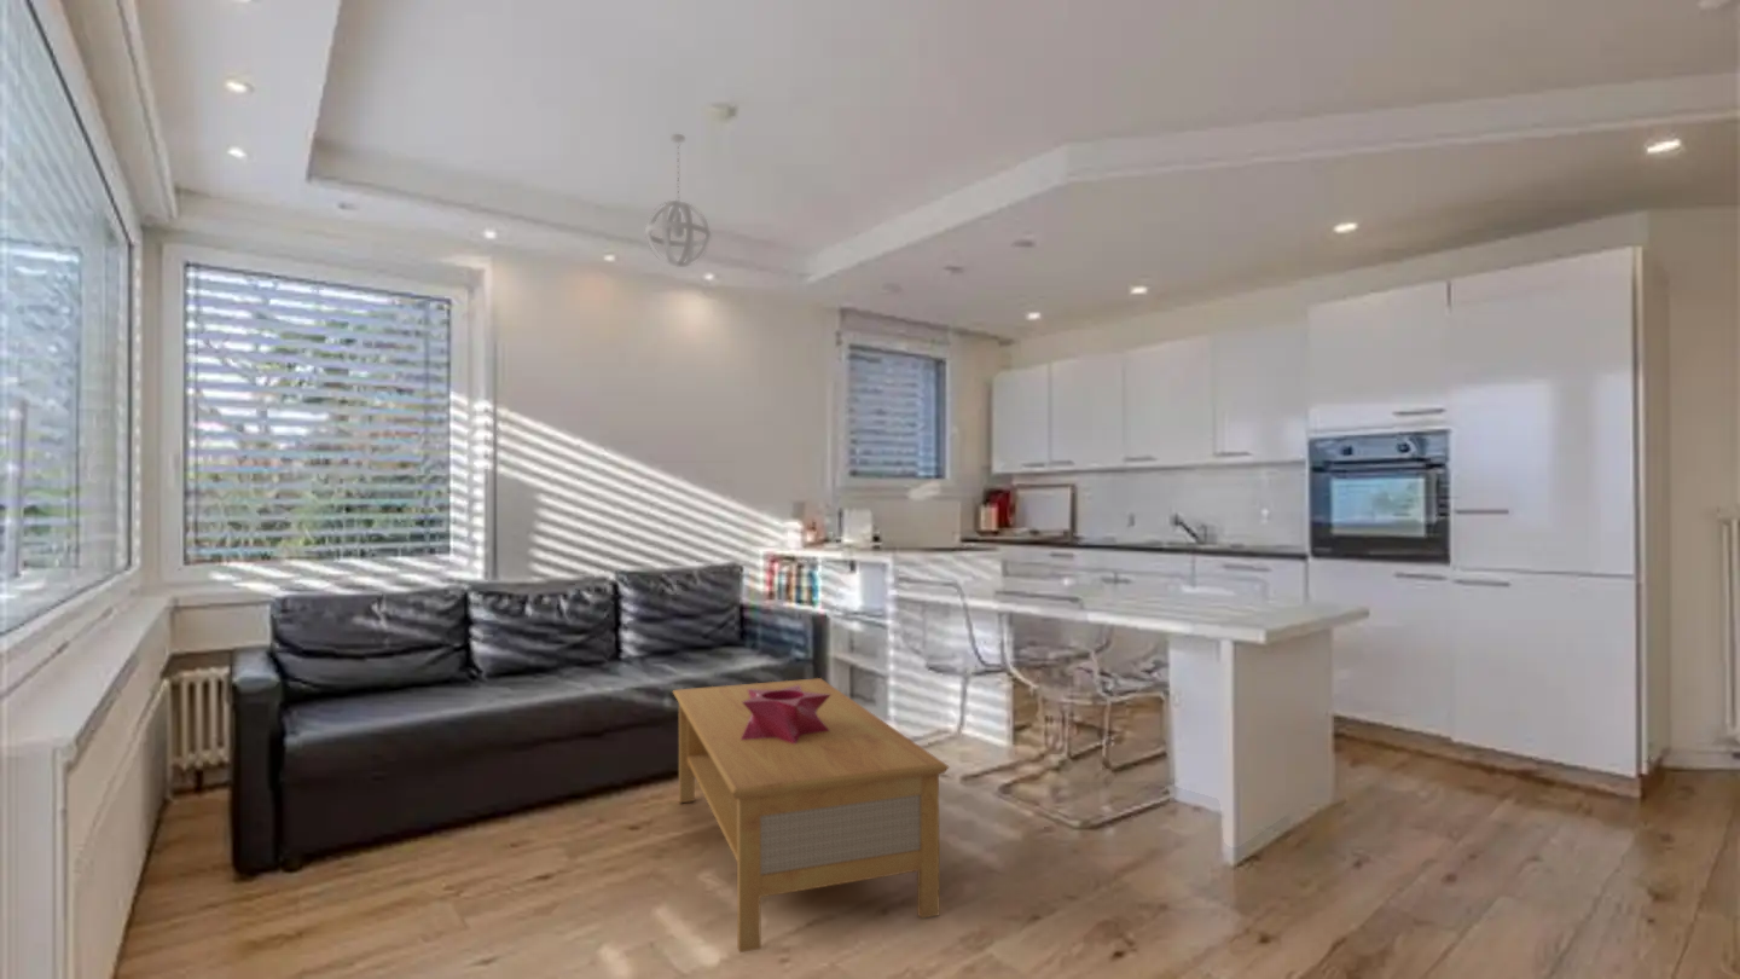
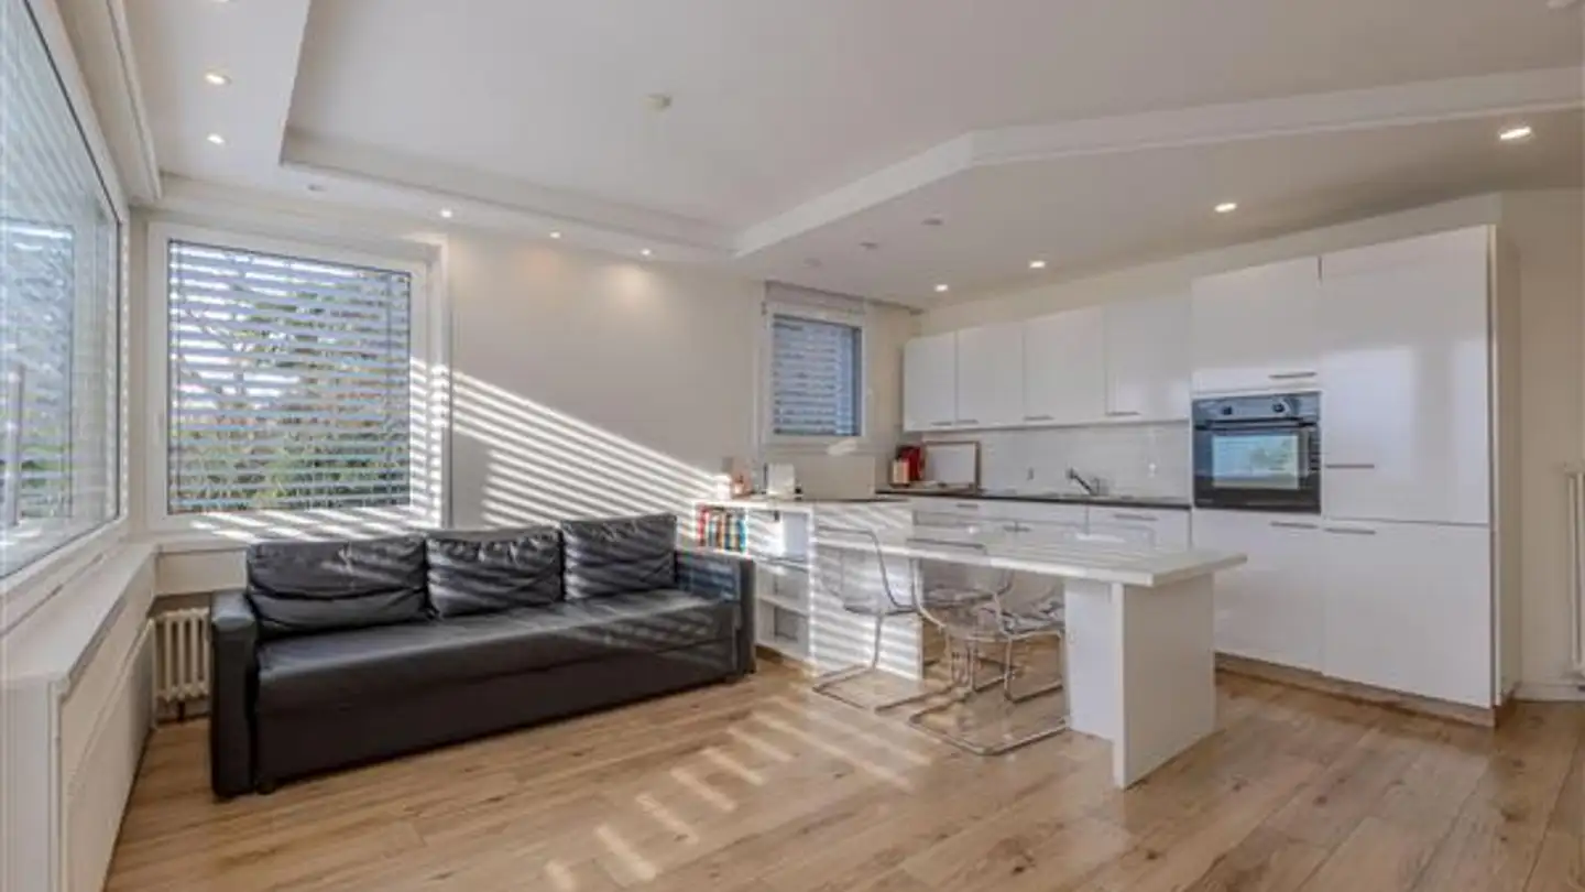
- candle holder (787, 712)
- coffee table (788, 784)
- pendant light (678, 202)
